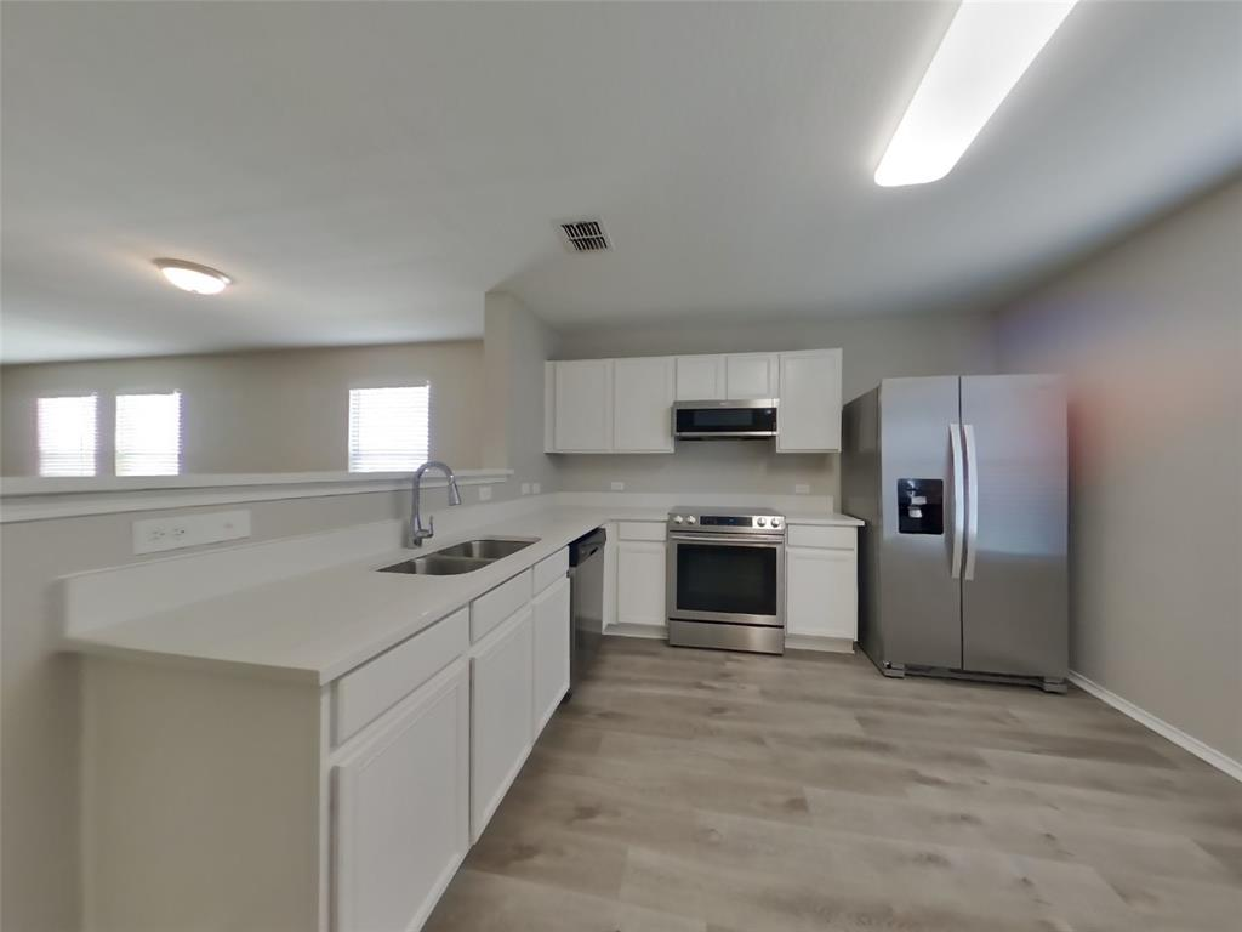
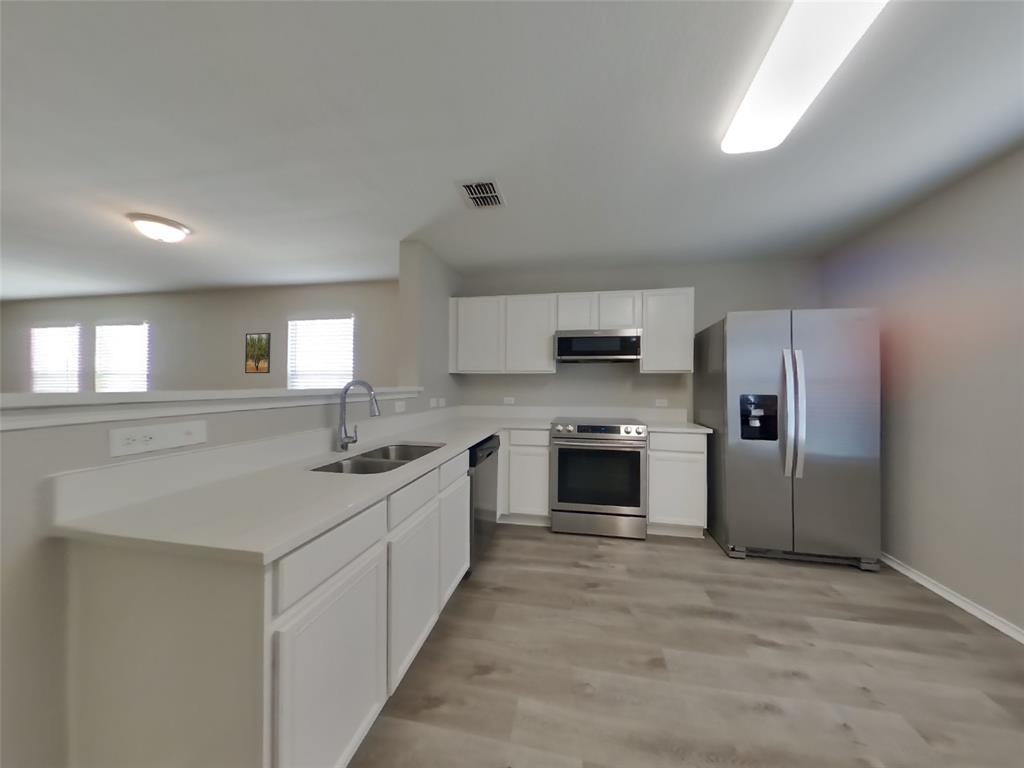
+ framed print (257, 353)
